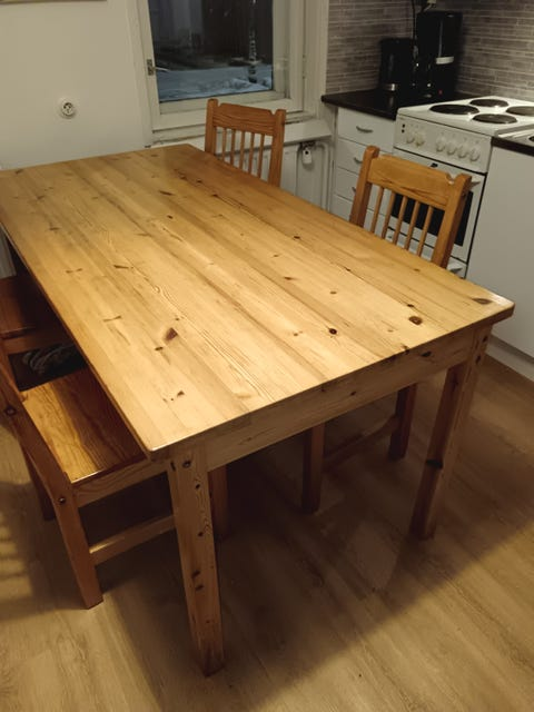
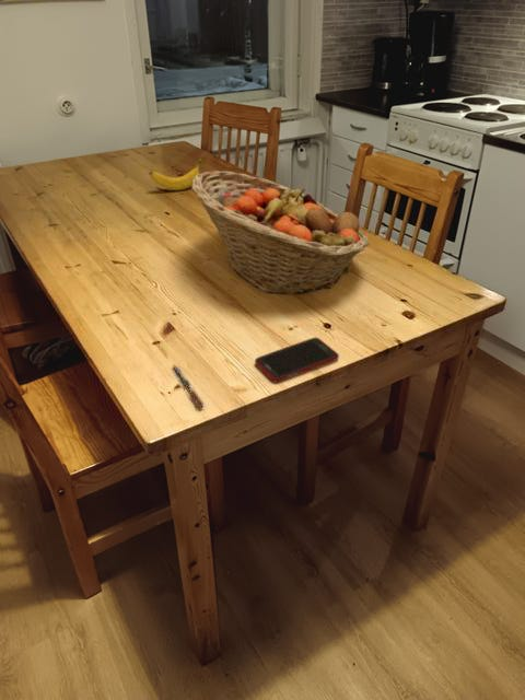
+ banana (177, 177)
+ cell phone (296, 359)
+ pen (187, 384)
+ fruit basket (278, 224)
